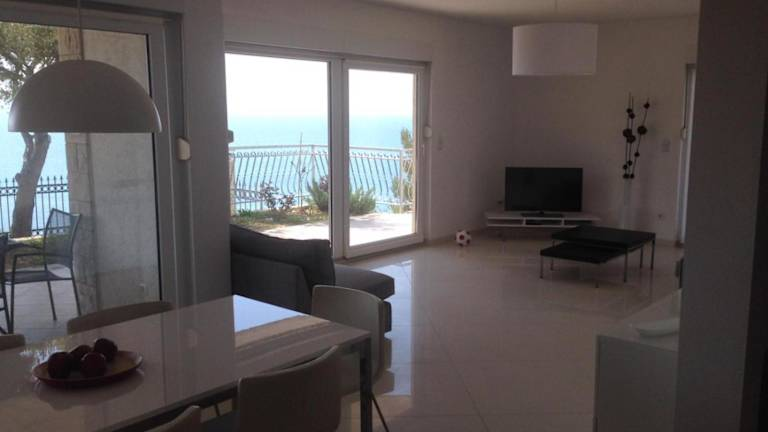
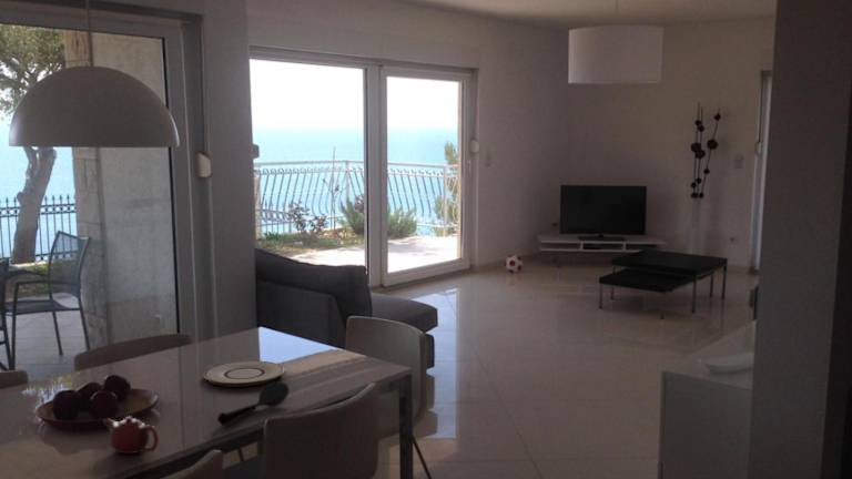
+ plate (244, 373)
+ spoon (255, 404)
+ teapot (130, 434)
